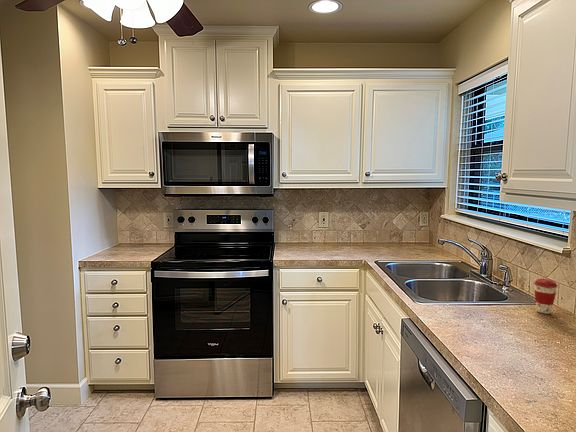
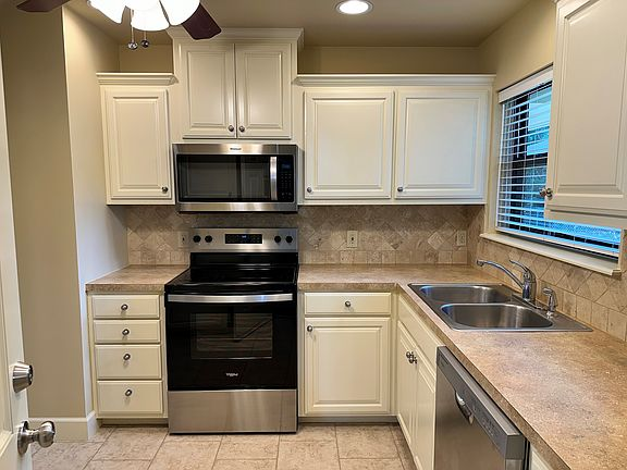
- coffee cup (544, 296)
